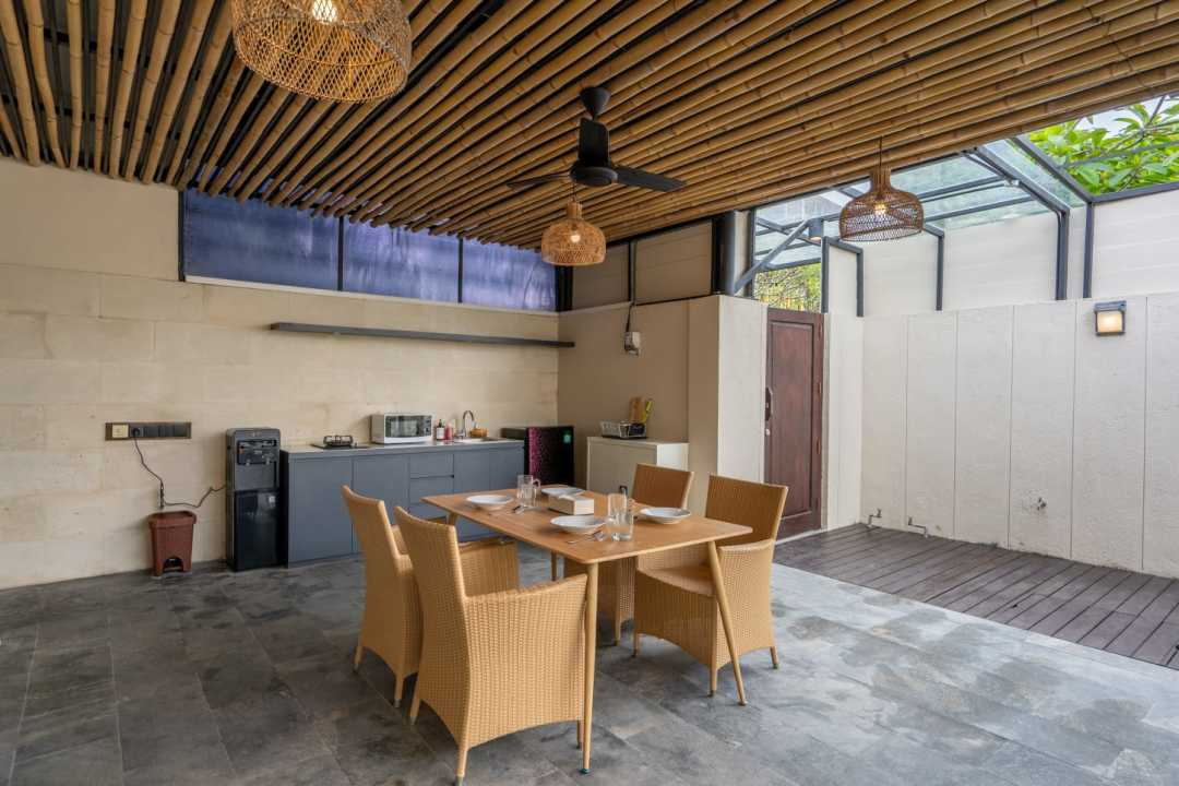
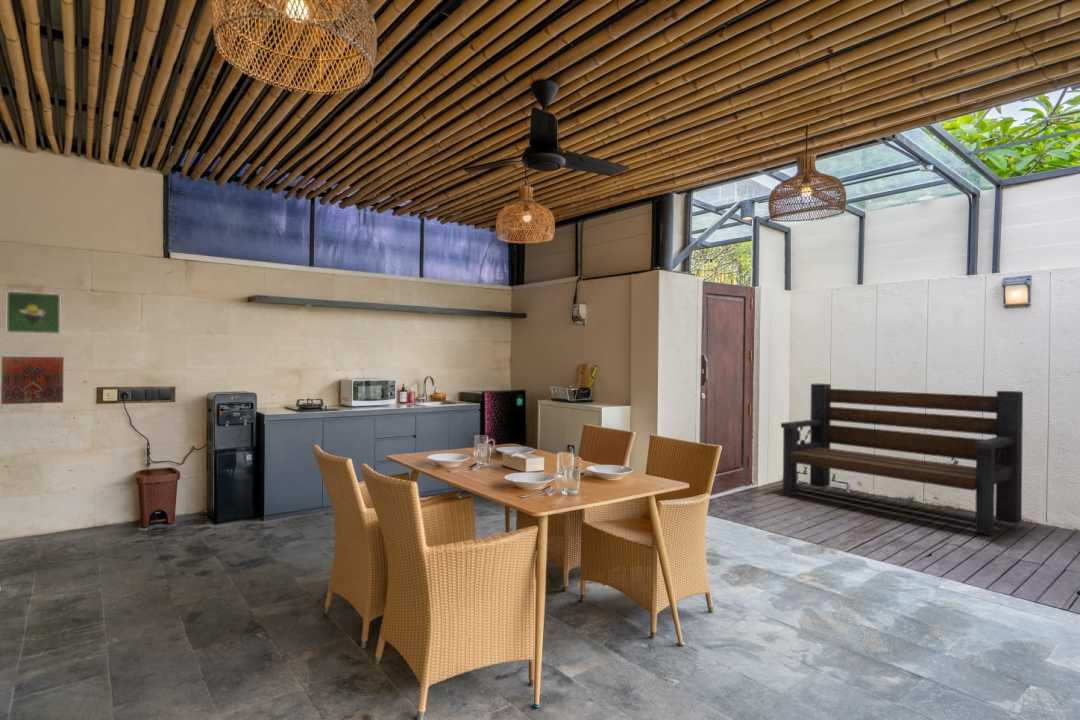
+ decorative tile (33, 380)
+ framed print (34, 312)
+ bench (889, 447)
